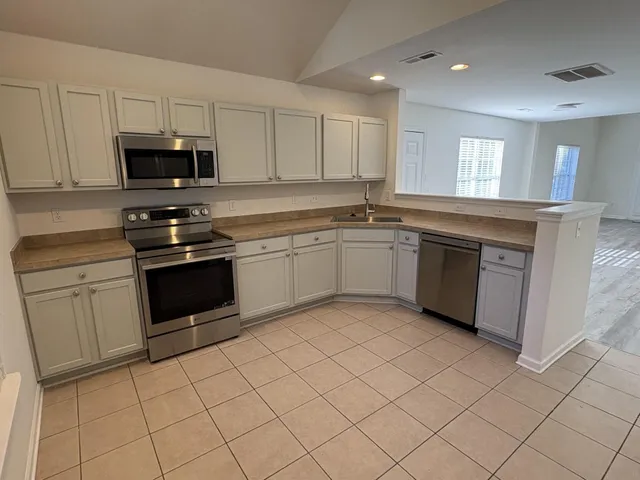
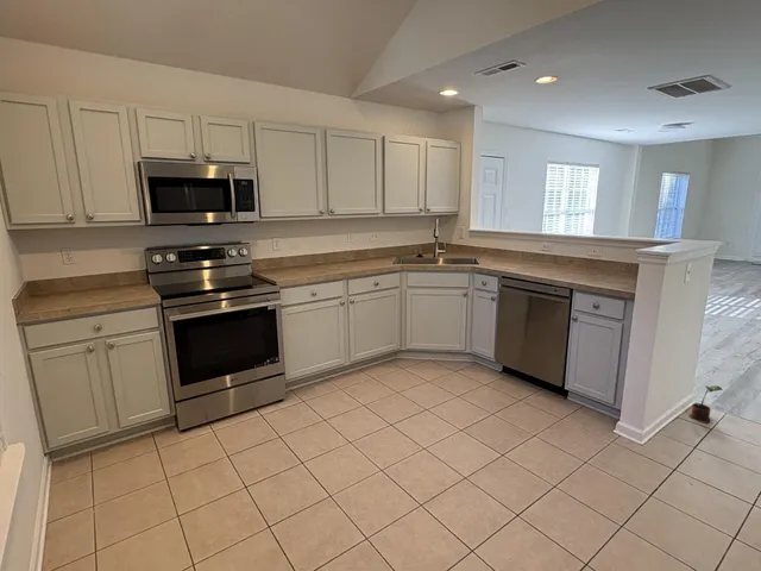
+ potted plant (703, 400)
